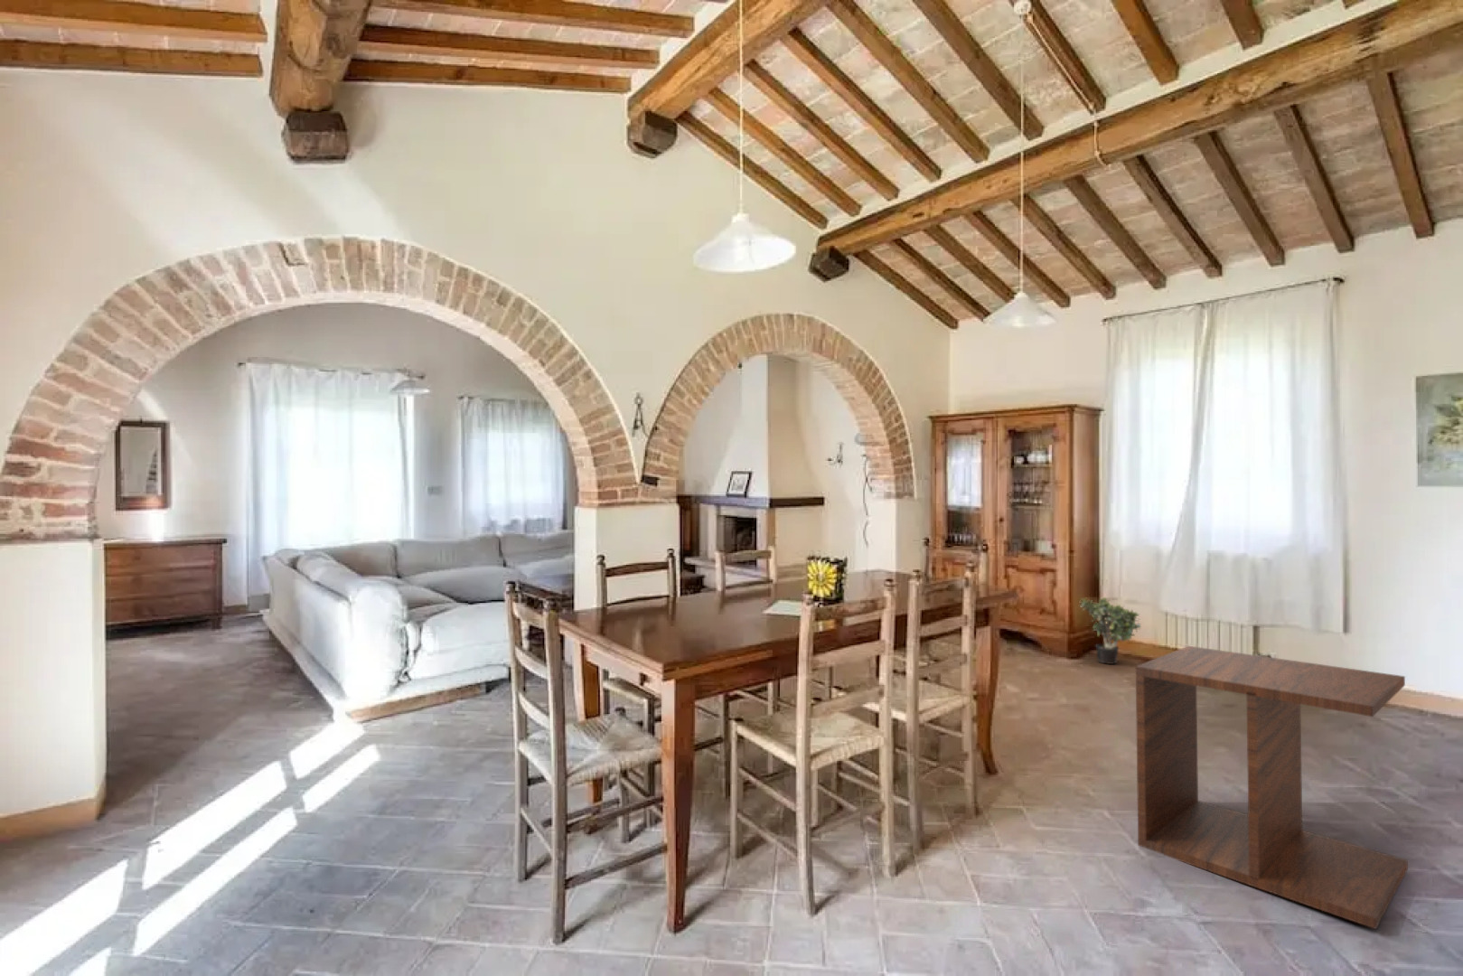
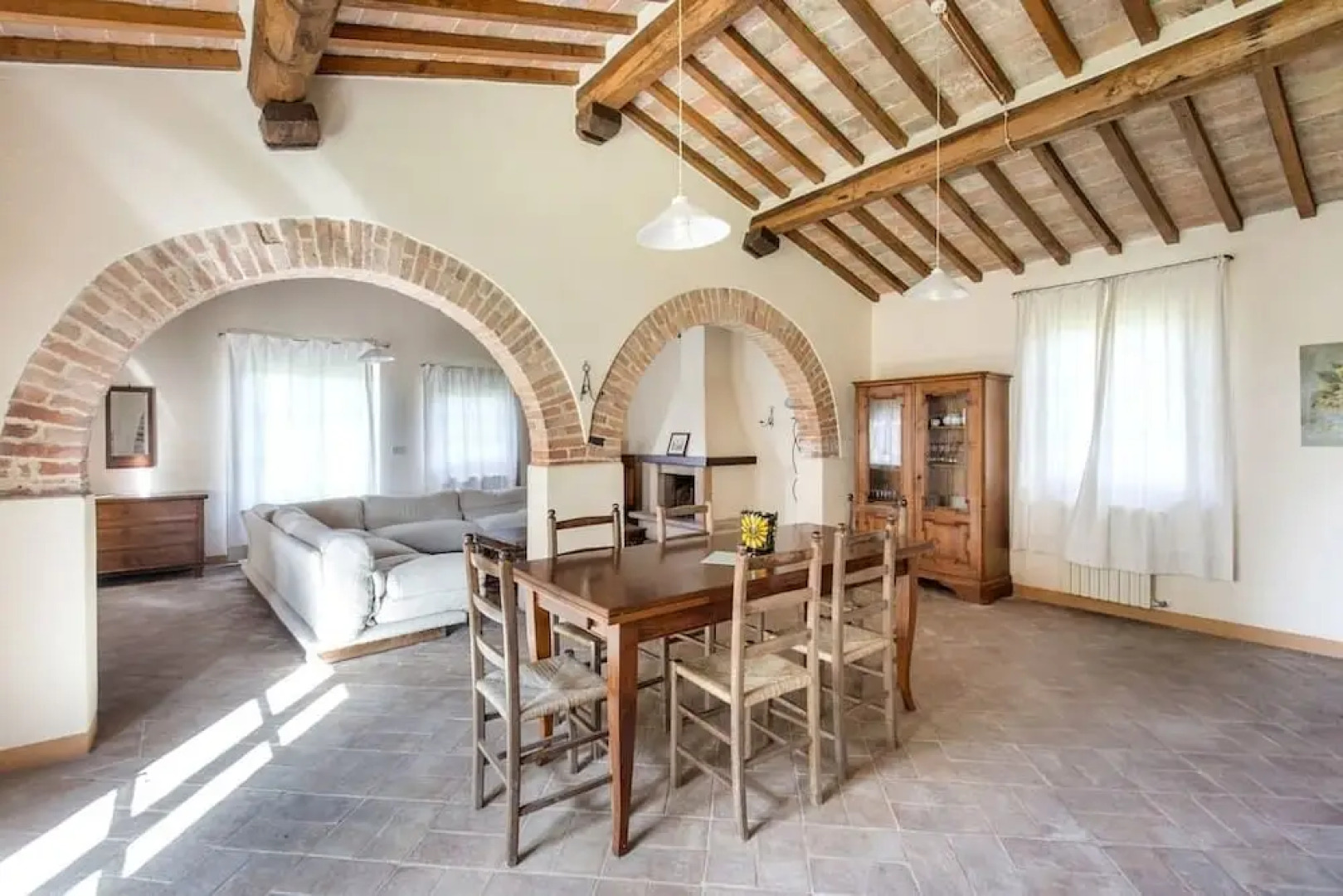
- potted plant (1107, 630)
- side table (1267, 764)
